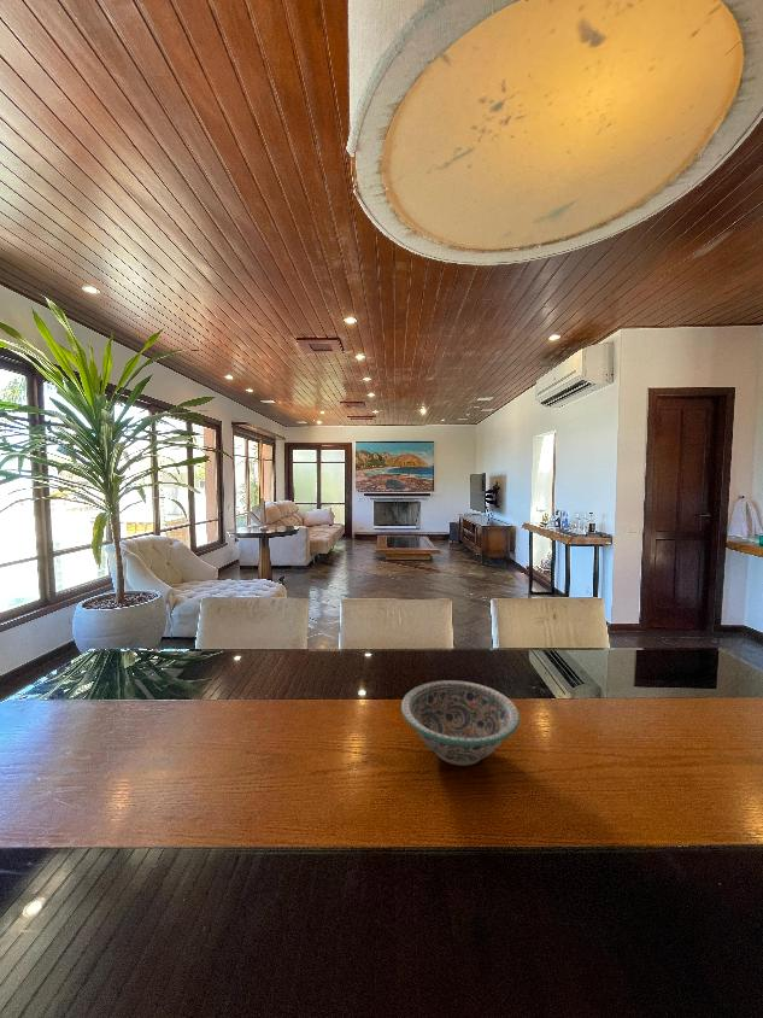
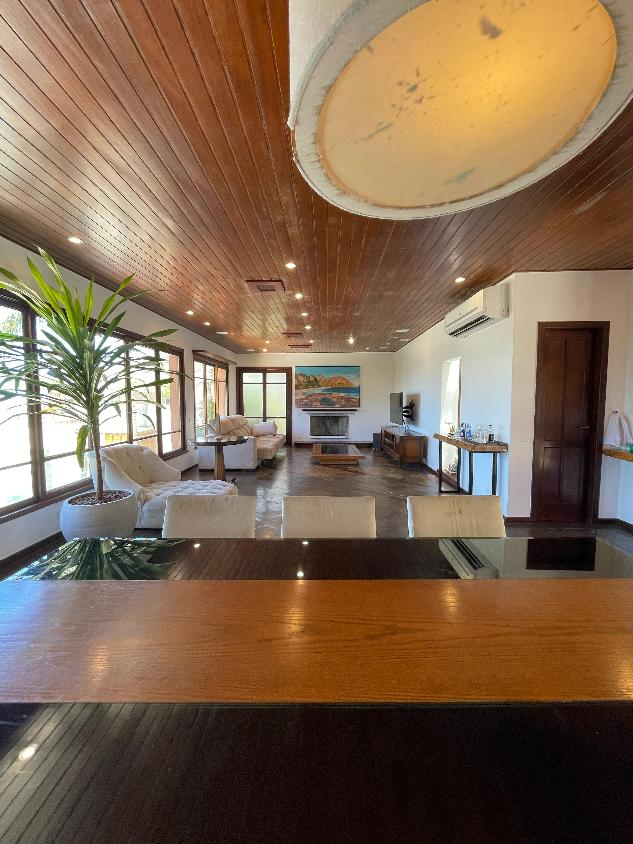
- decorative bowl (458, 729)
